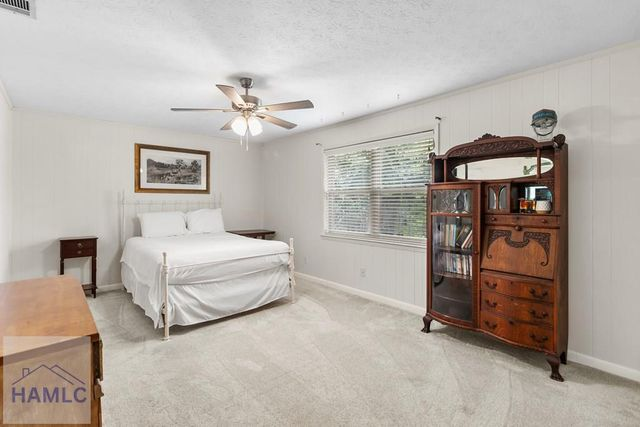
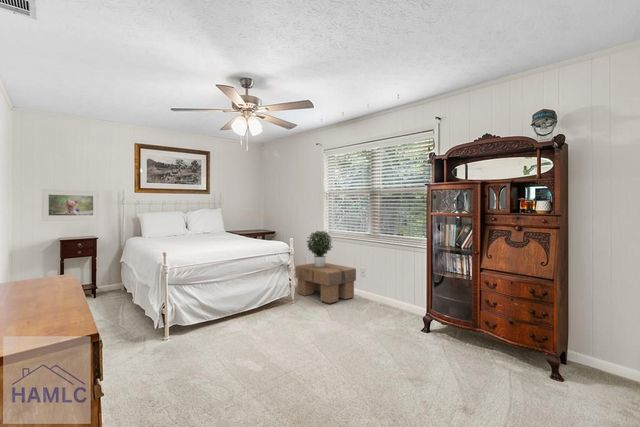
+ footstool (324, 281)
+ potted plant (320, 249)
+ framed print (71, 205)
